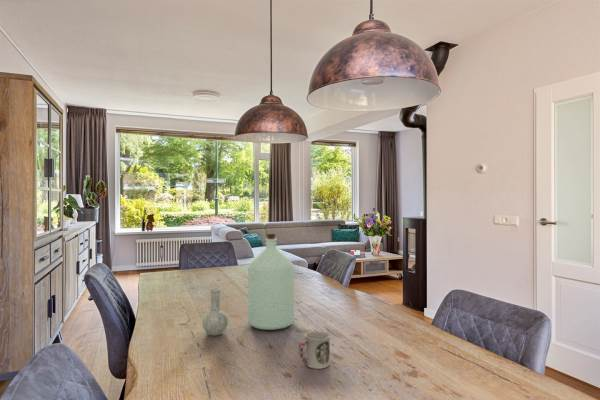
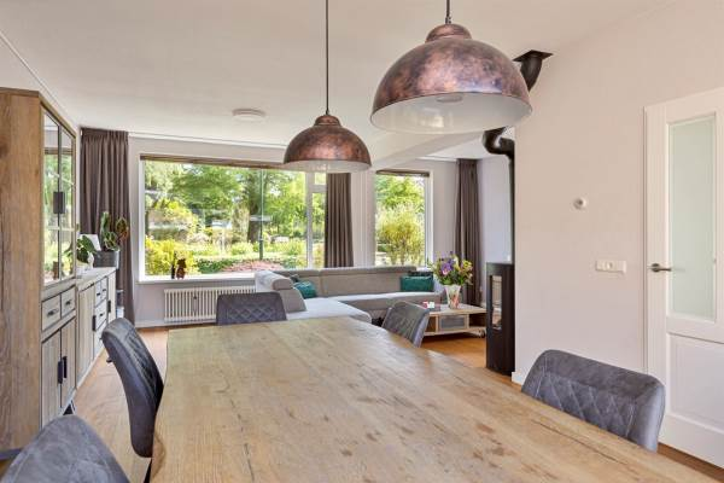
- bottle (249, 281)
- cup (313, 350)
